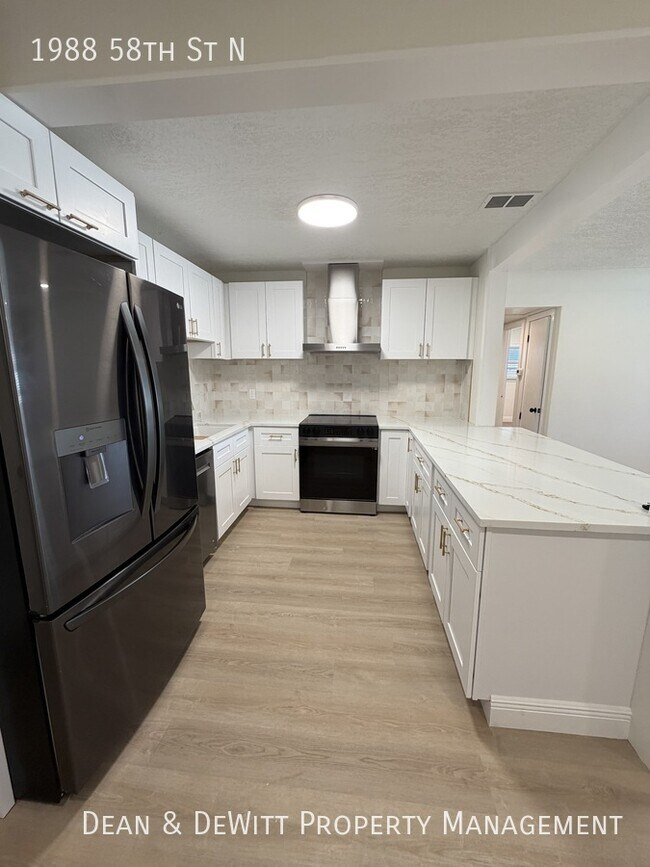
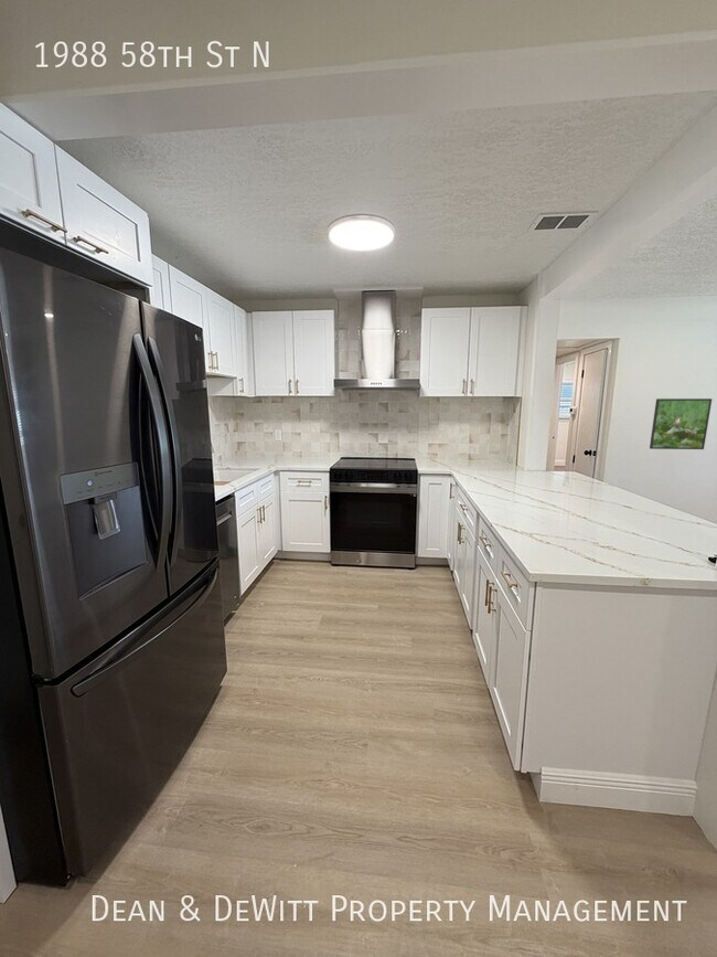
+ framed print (679, 424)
